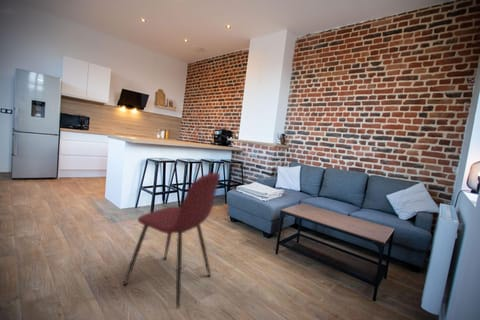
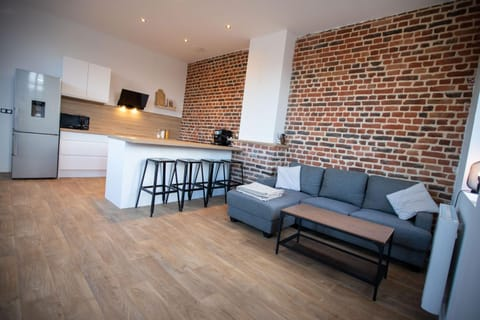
- dining chair (178, 225)
